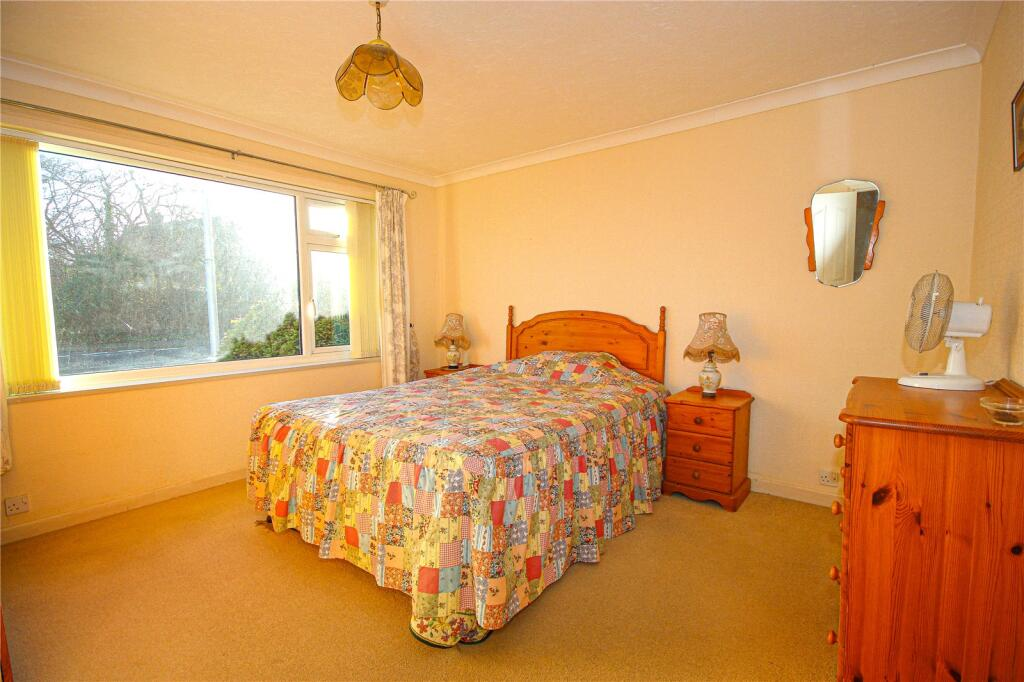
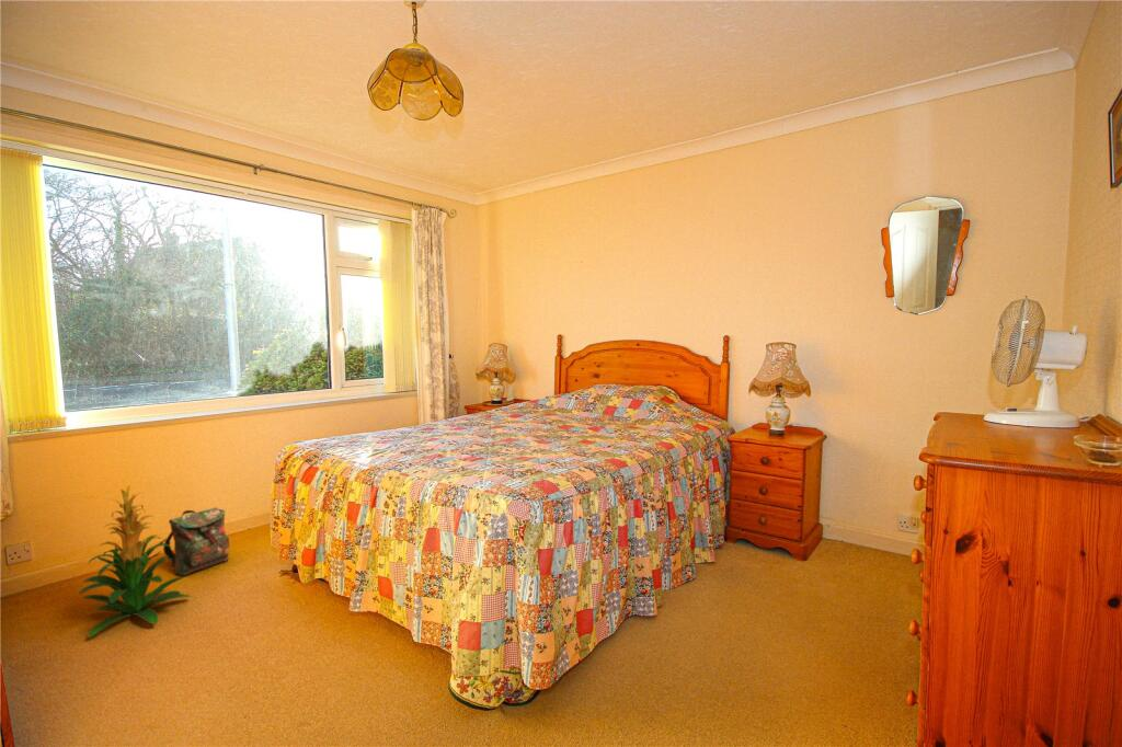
+ backpack (195, 536)
+ indoor plant (130, 551)
